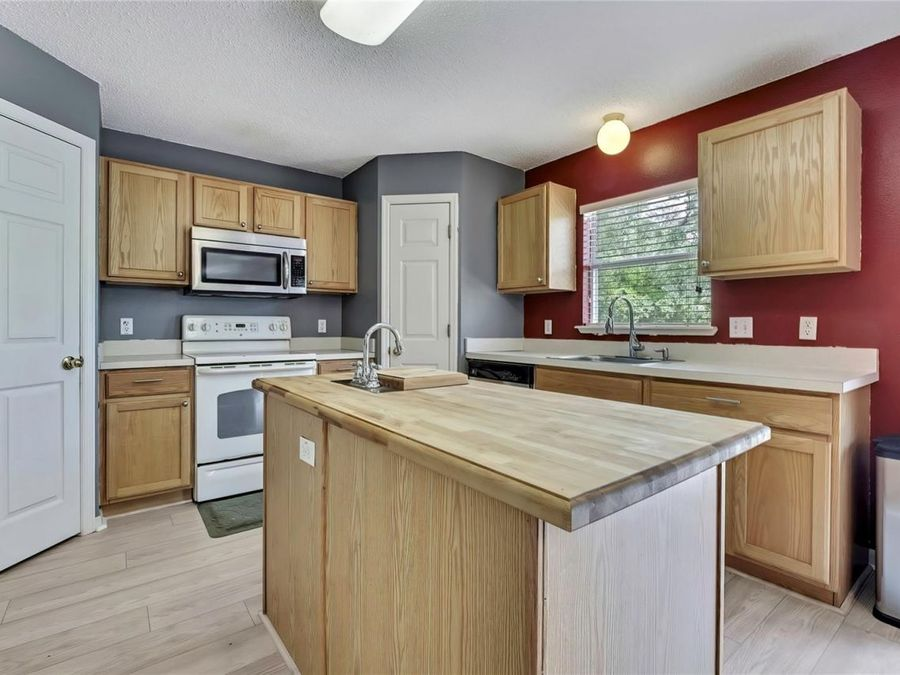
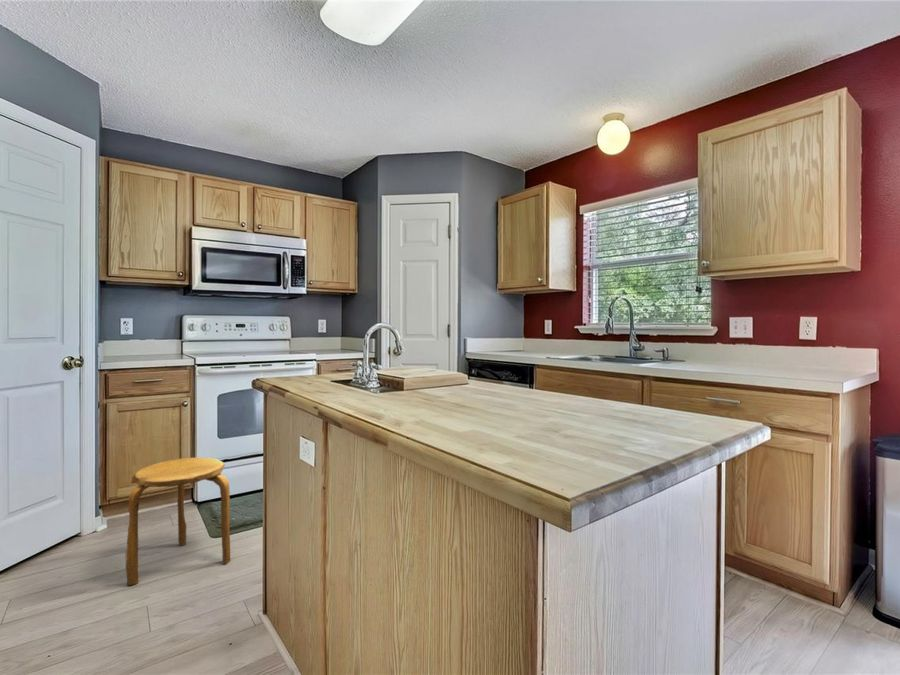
+ stool (183, 514)
